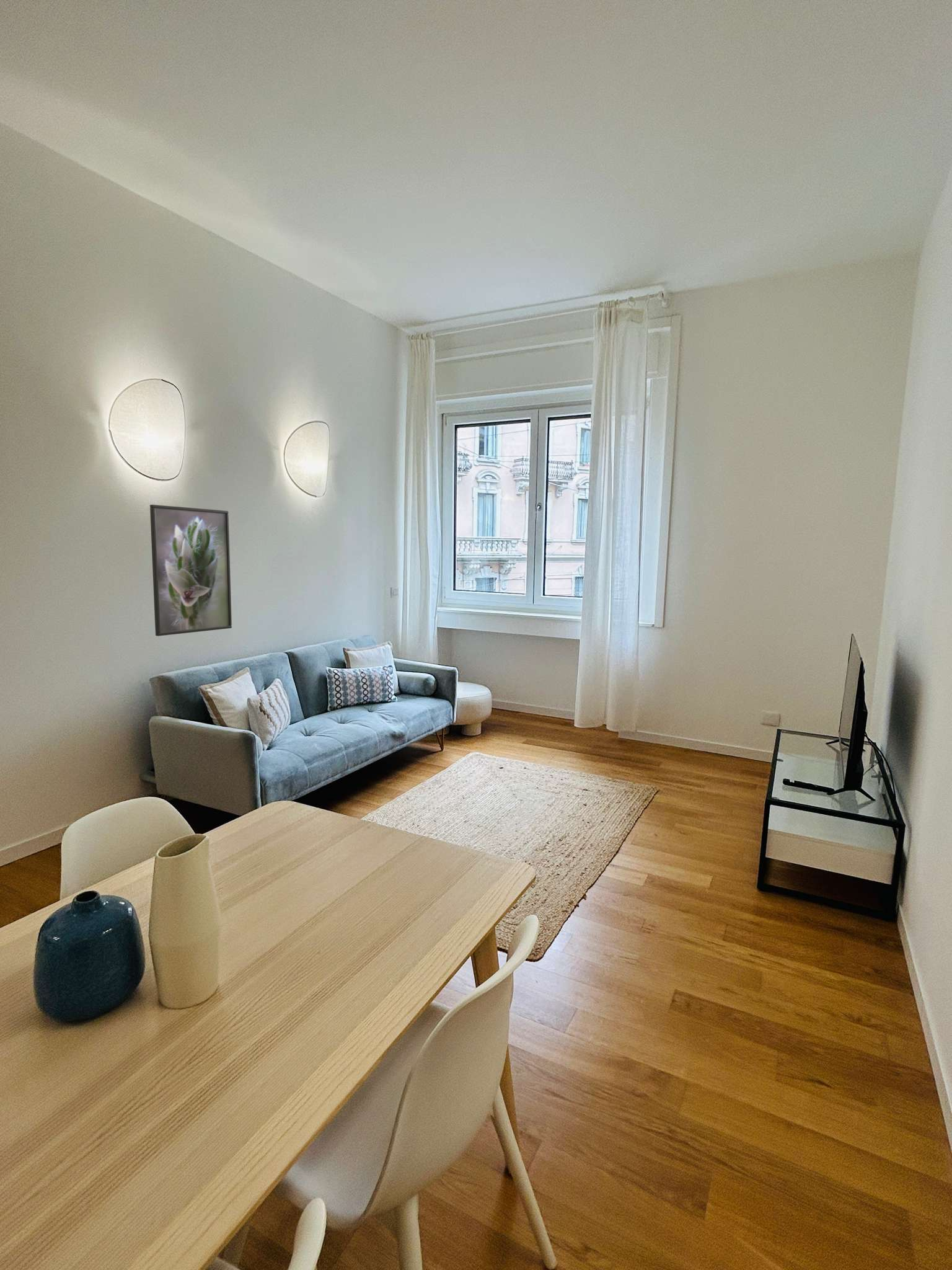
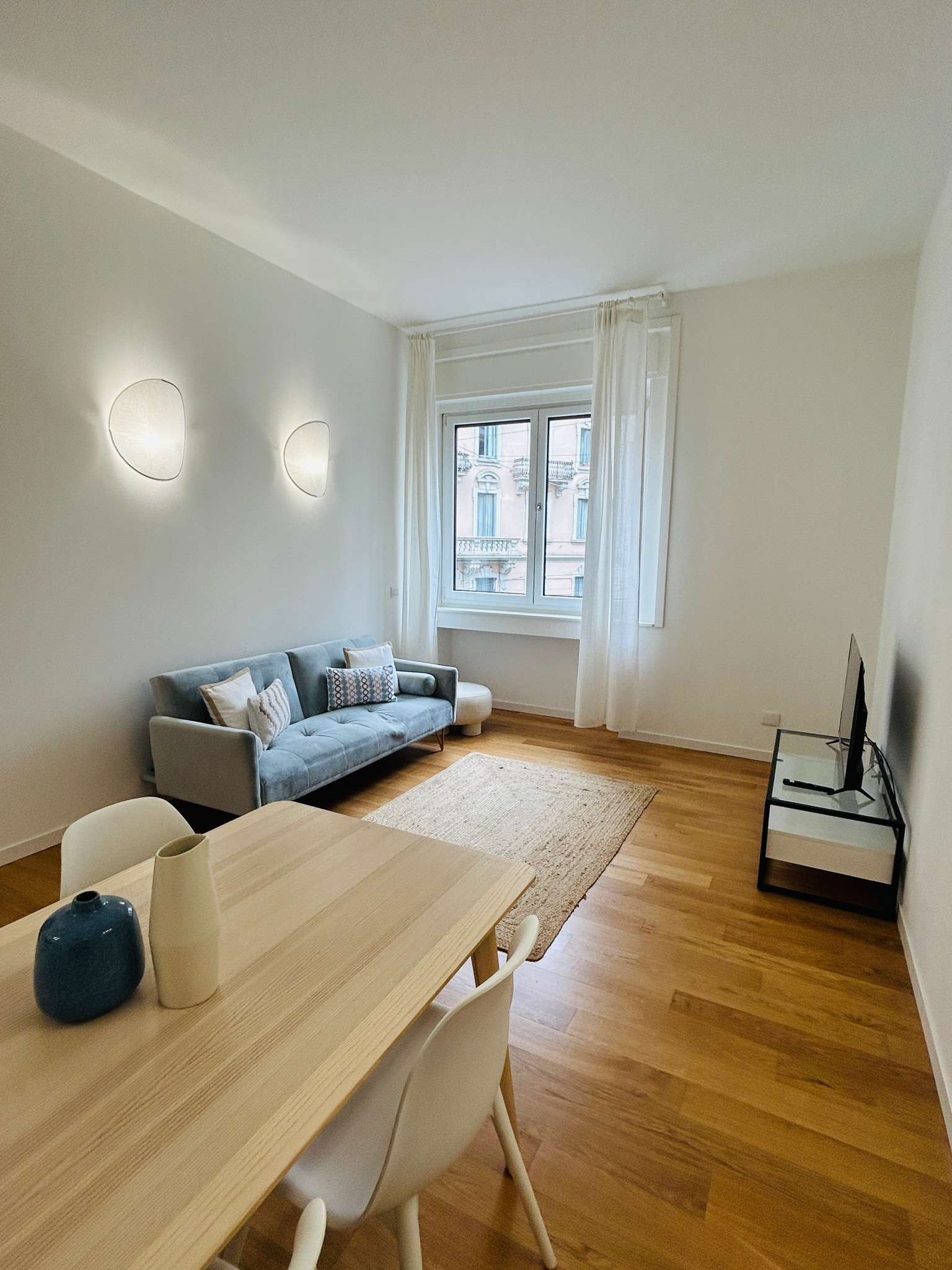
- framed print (193, 571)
